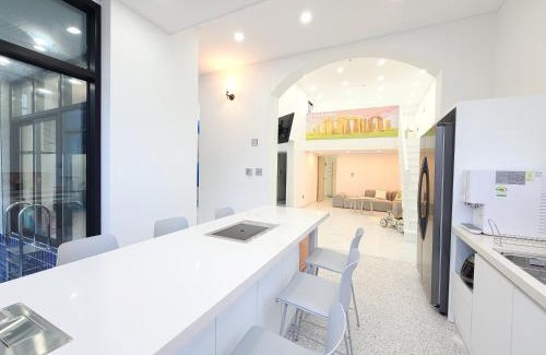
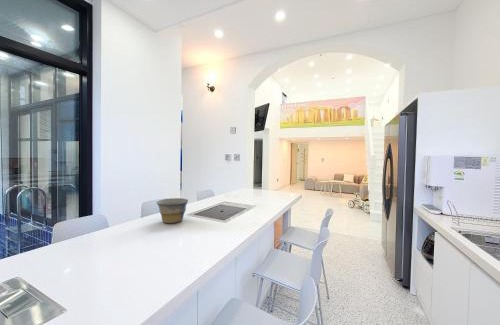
+ bowl (172, 211)
